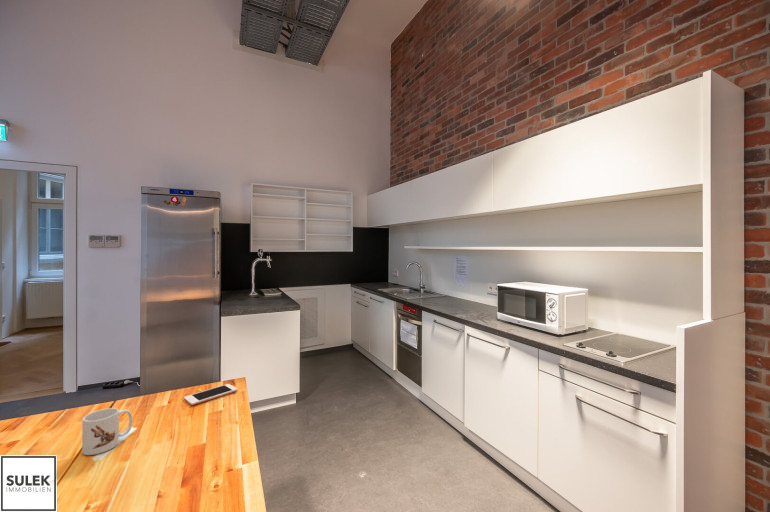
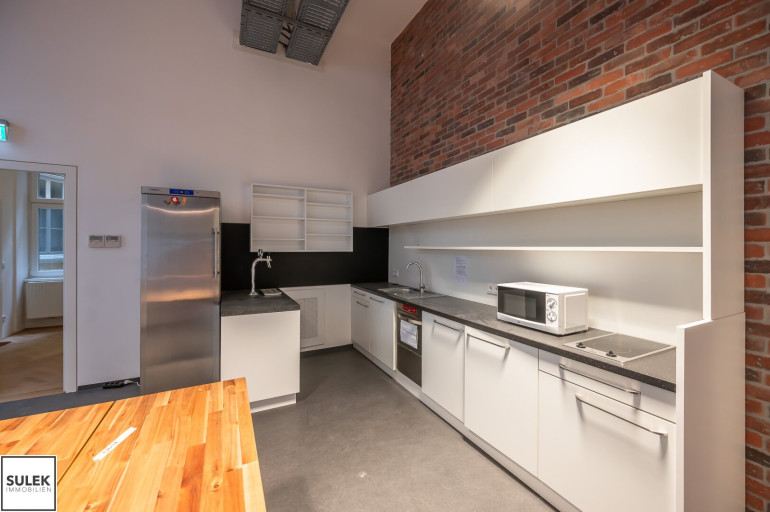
- mug (108, 427)
- cell phone (211, 393)
